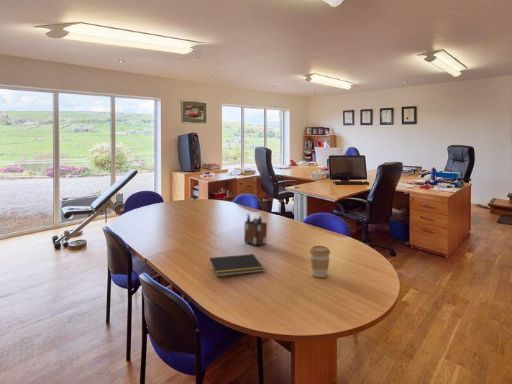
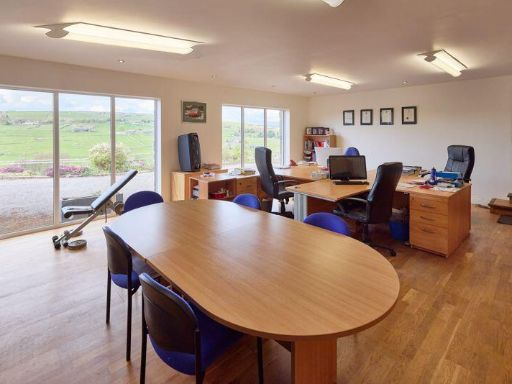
- coffee cup (319, 261)
- notepad (236, 264)
- desk organizer (255, 228)
